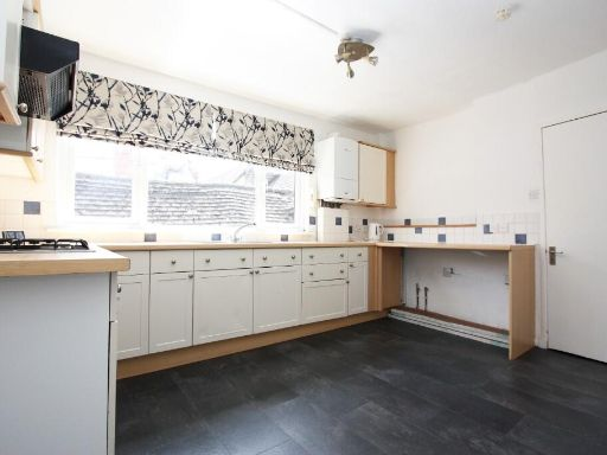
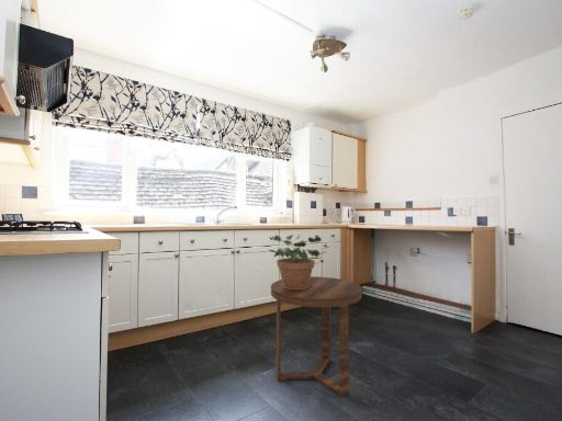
+ potted plant (300, 261)
+ side table (322, 330)
